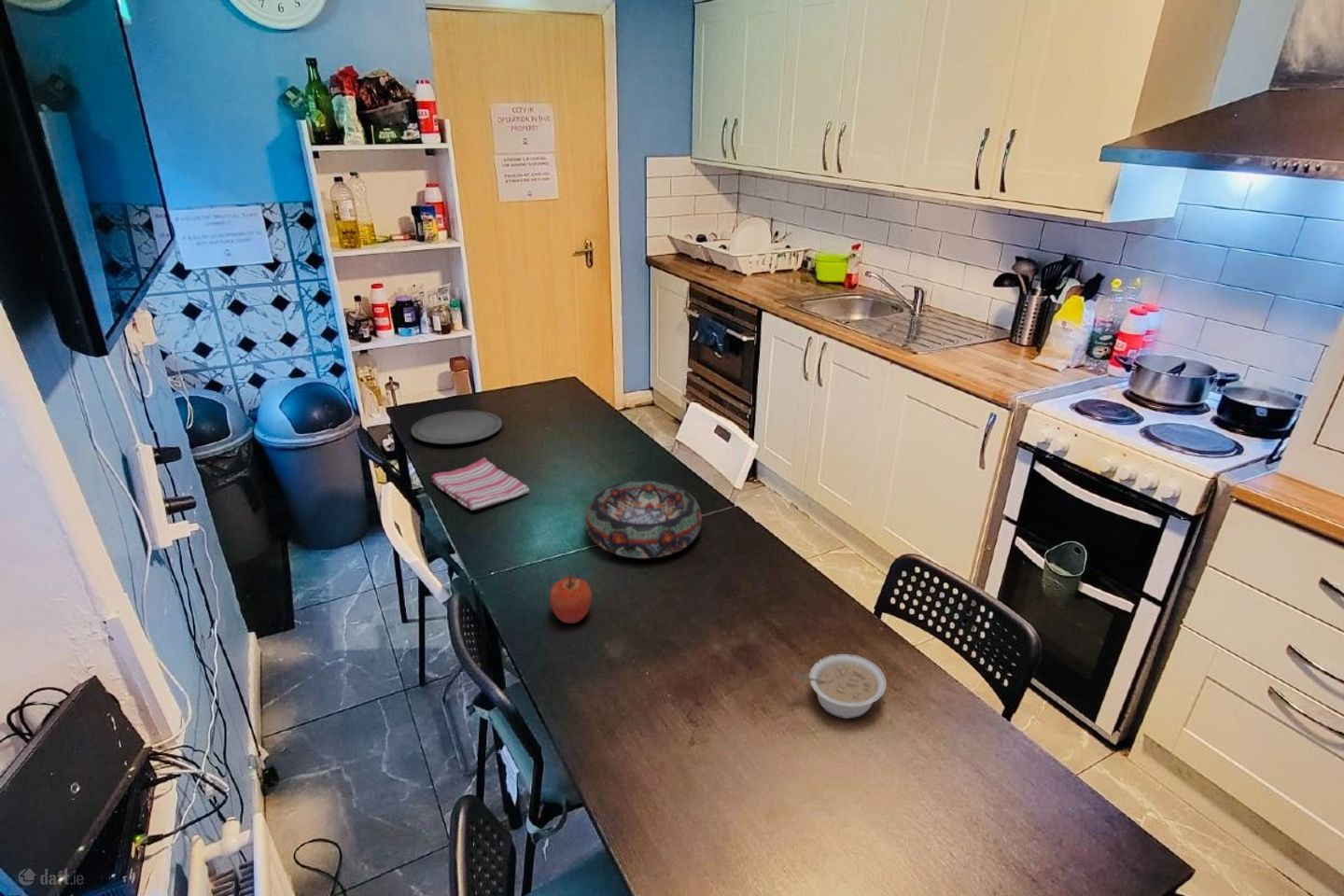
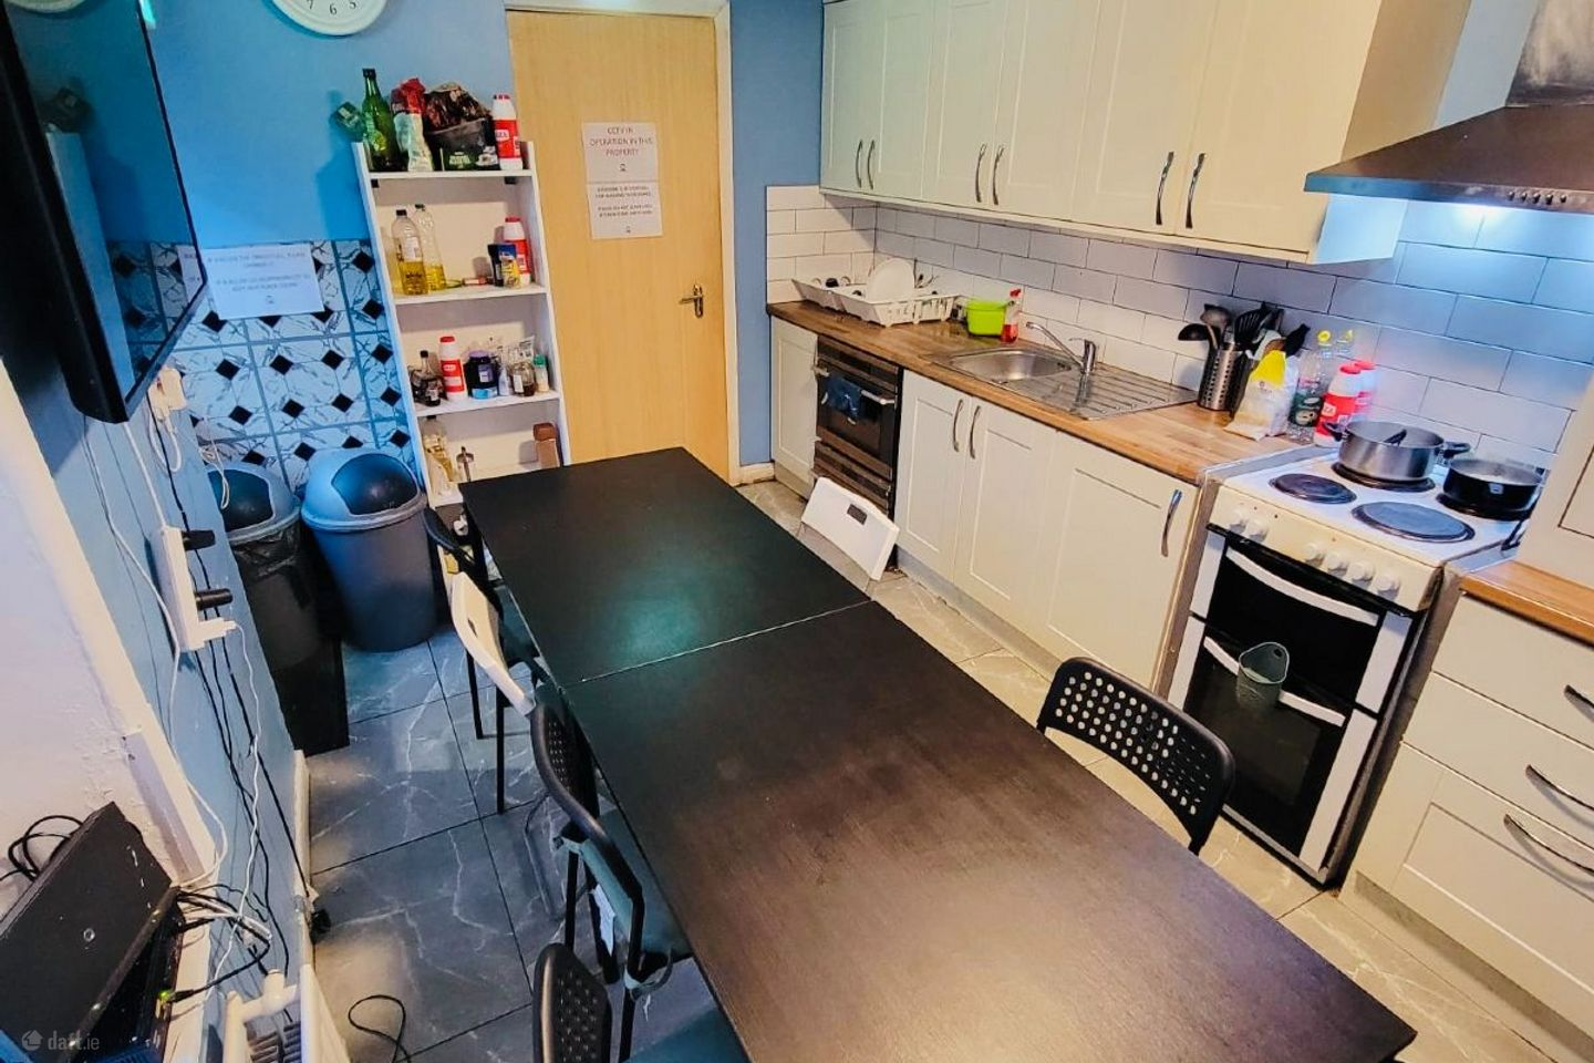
- plate (457, 427)
- legume (844, 688)
- dish towel (479, 483)
- decorative bowl (643, 518)
- apple (570, 597)
